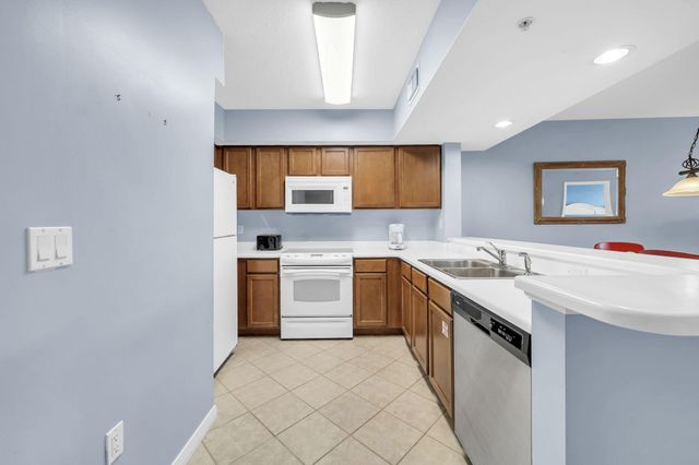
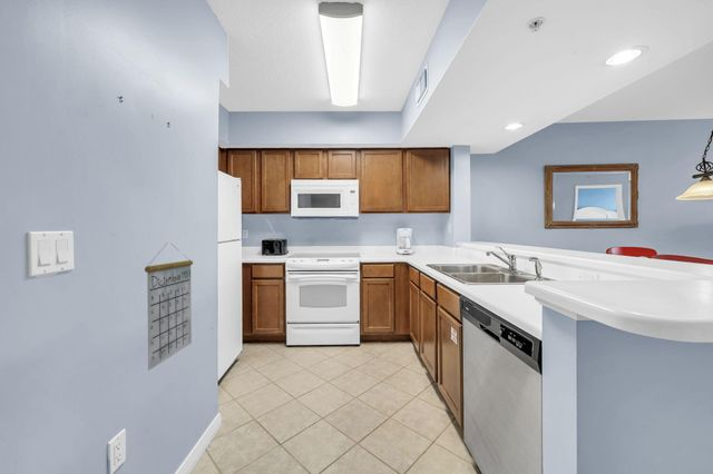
+ calendar (172, 298)
